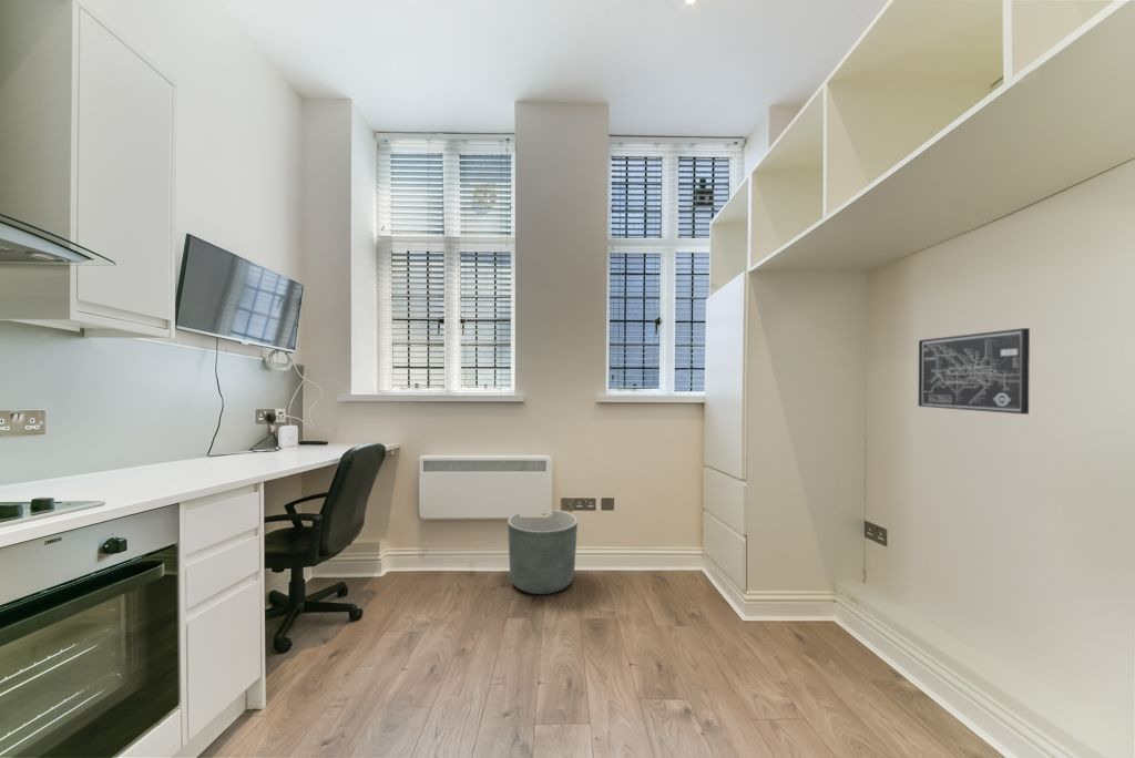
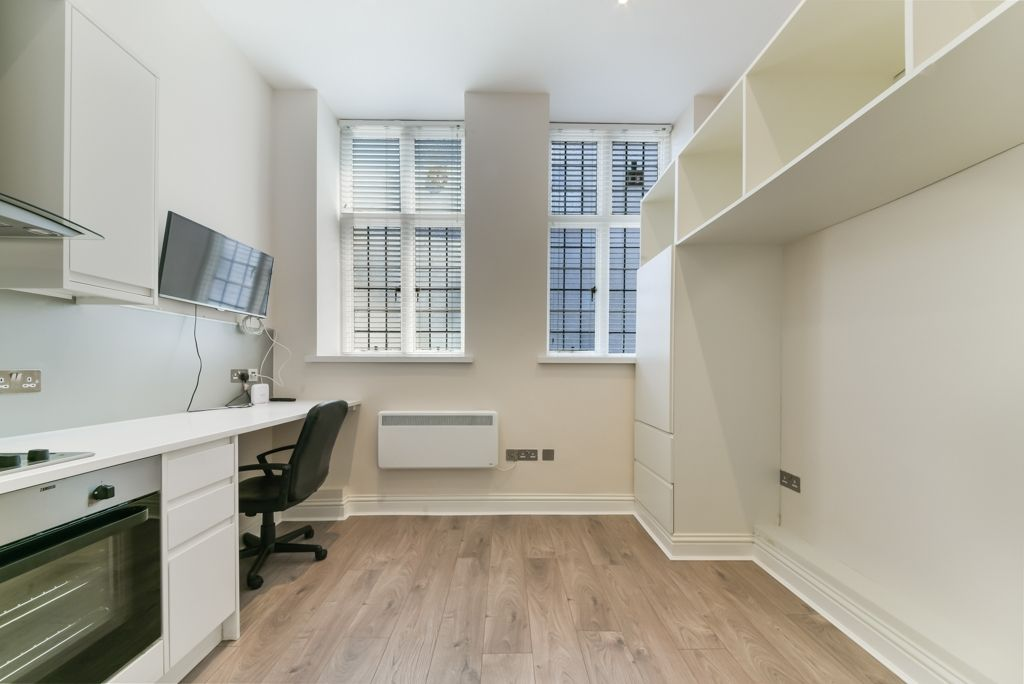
- planter (542, 551)
- wall art (967, 372)
